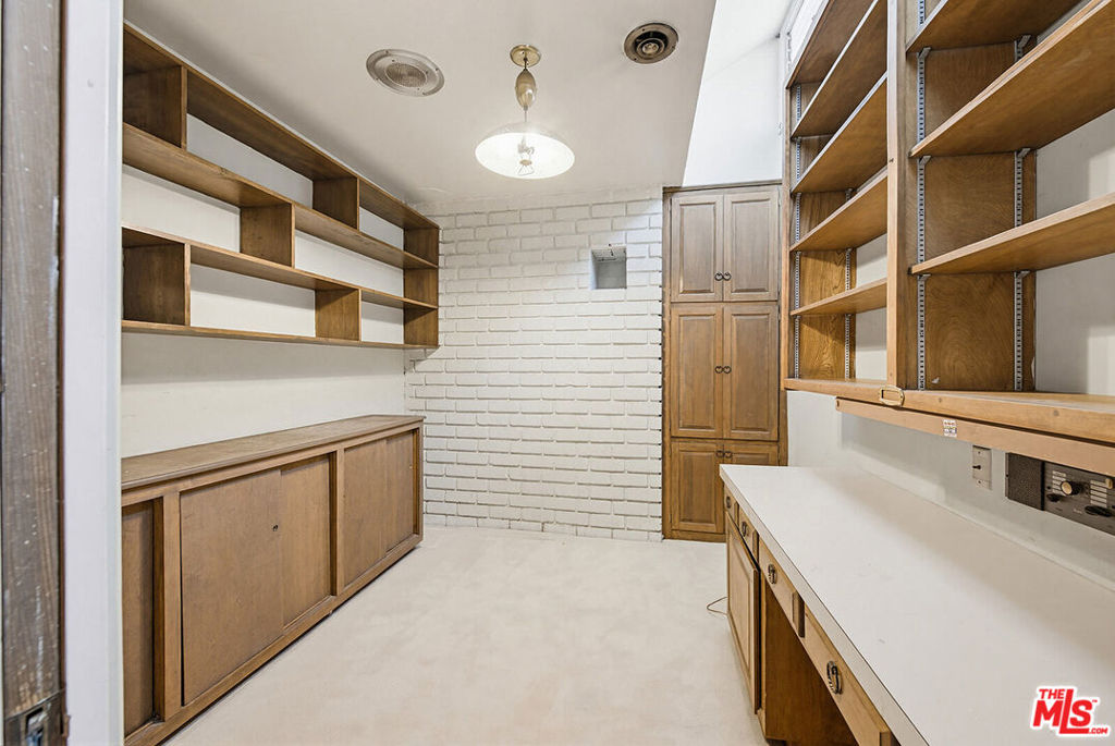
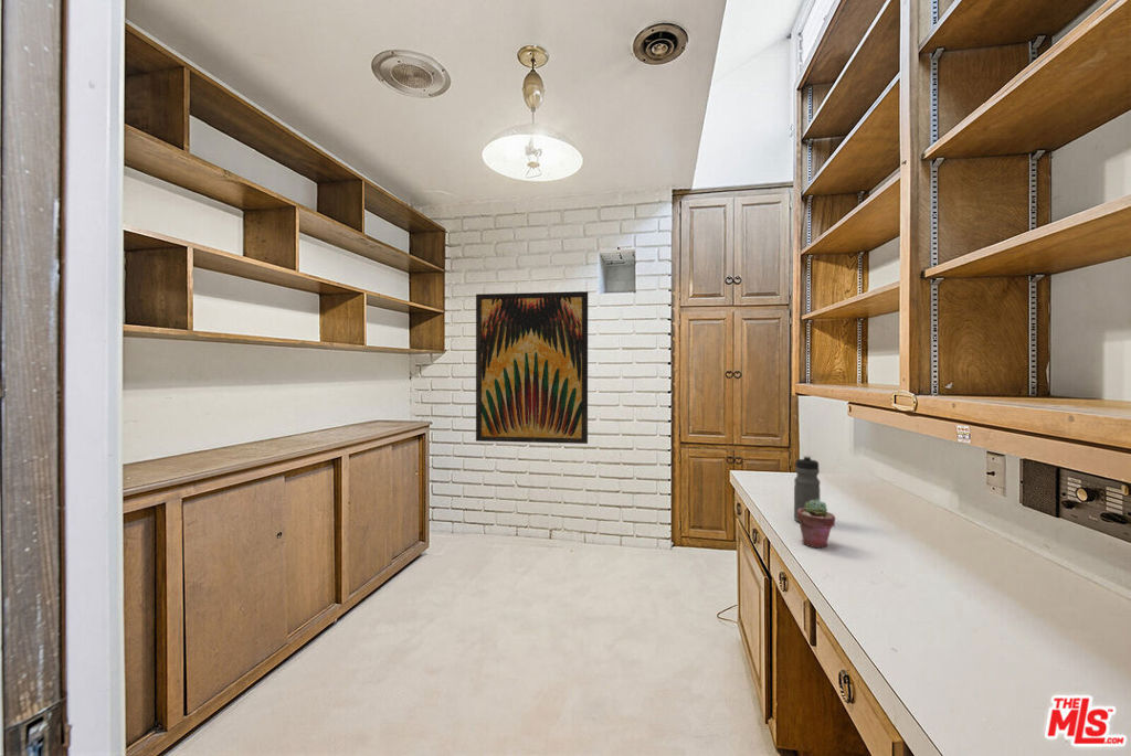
+ wall art (530, 368)
+ potted succulent (815, 521)
+ water bottle (806, 488)
